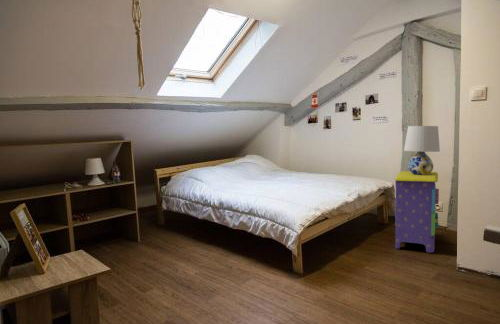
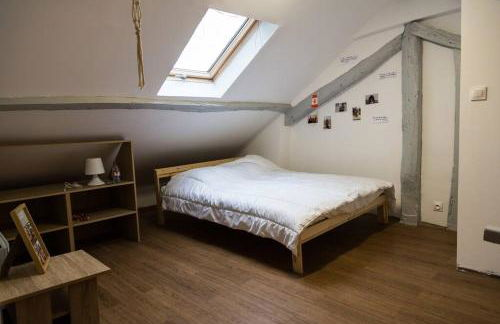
- table lamp (420, 150)
- nightstand (417, 209)
